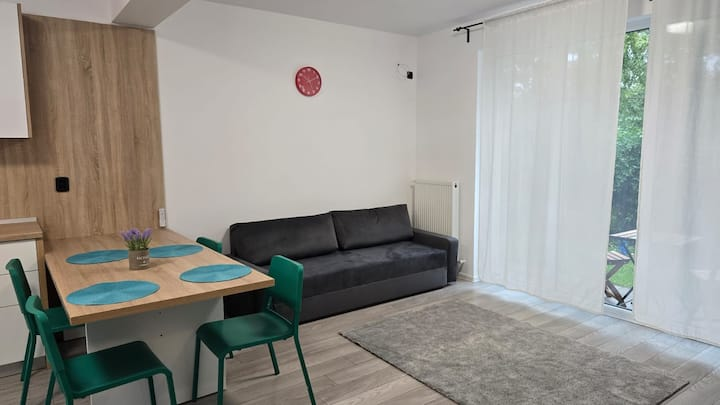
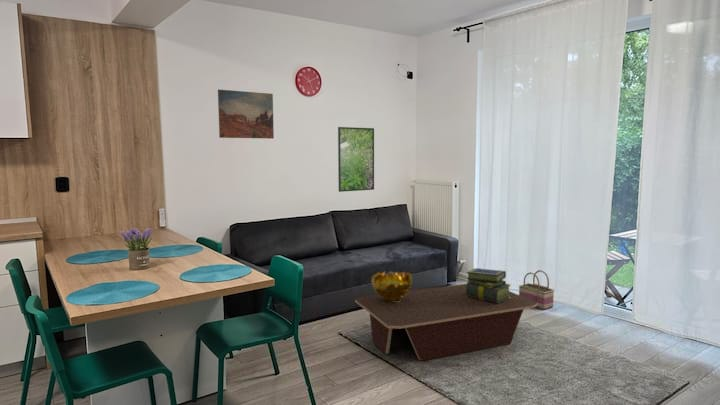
+ stack of books (486, 283)
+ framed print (356, 159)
+ coffee table (444, 318)
+ basket (536, 288)
+ decorative bowl (391, 287)
+ wall art (246, 115)
